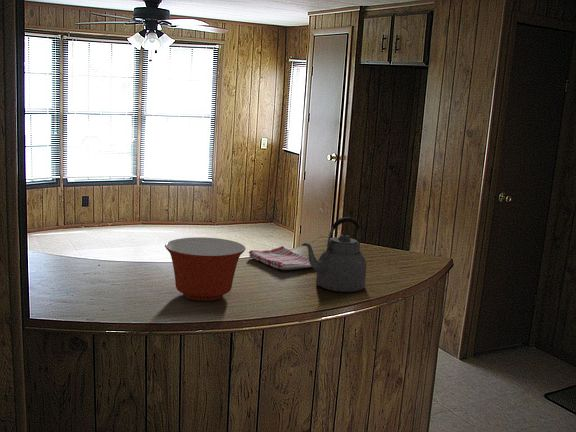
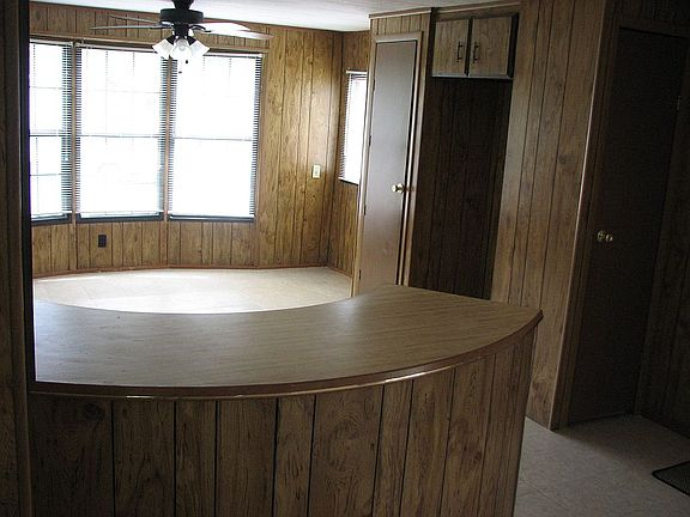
- kettle (333, 252)
- mixing bowl (204, 270)
- dish towel (282, 257)
